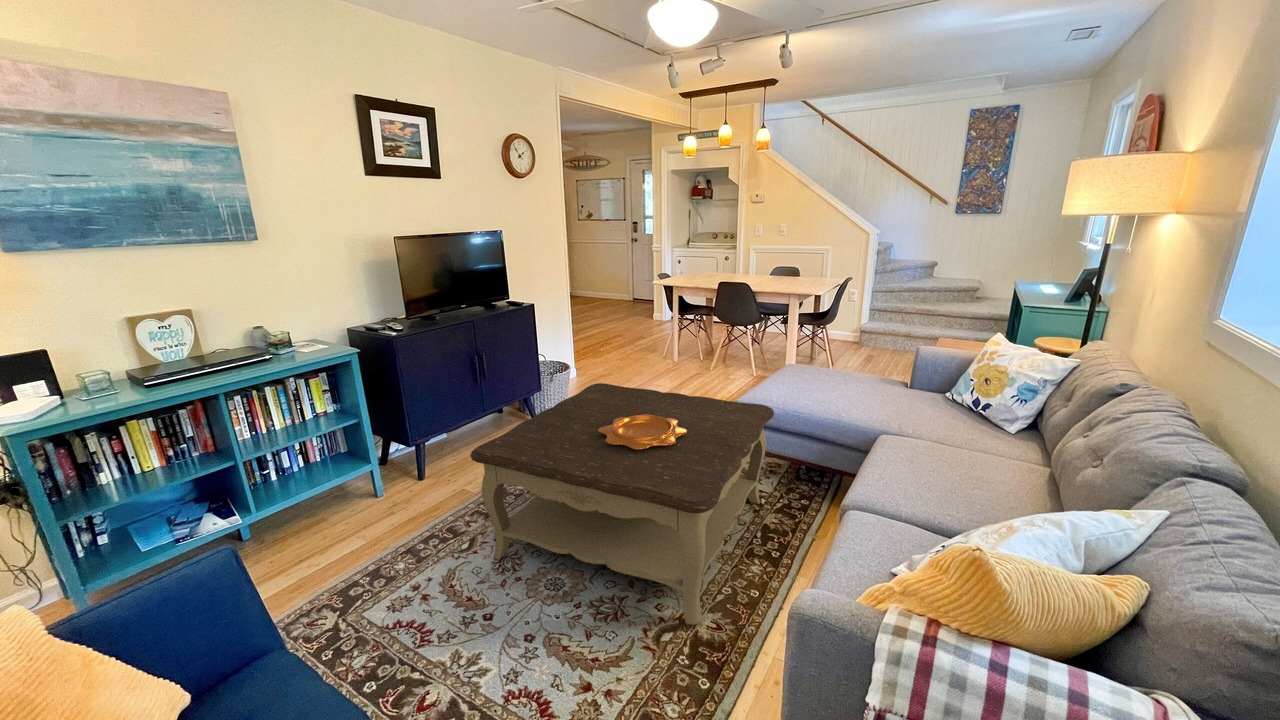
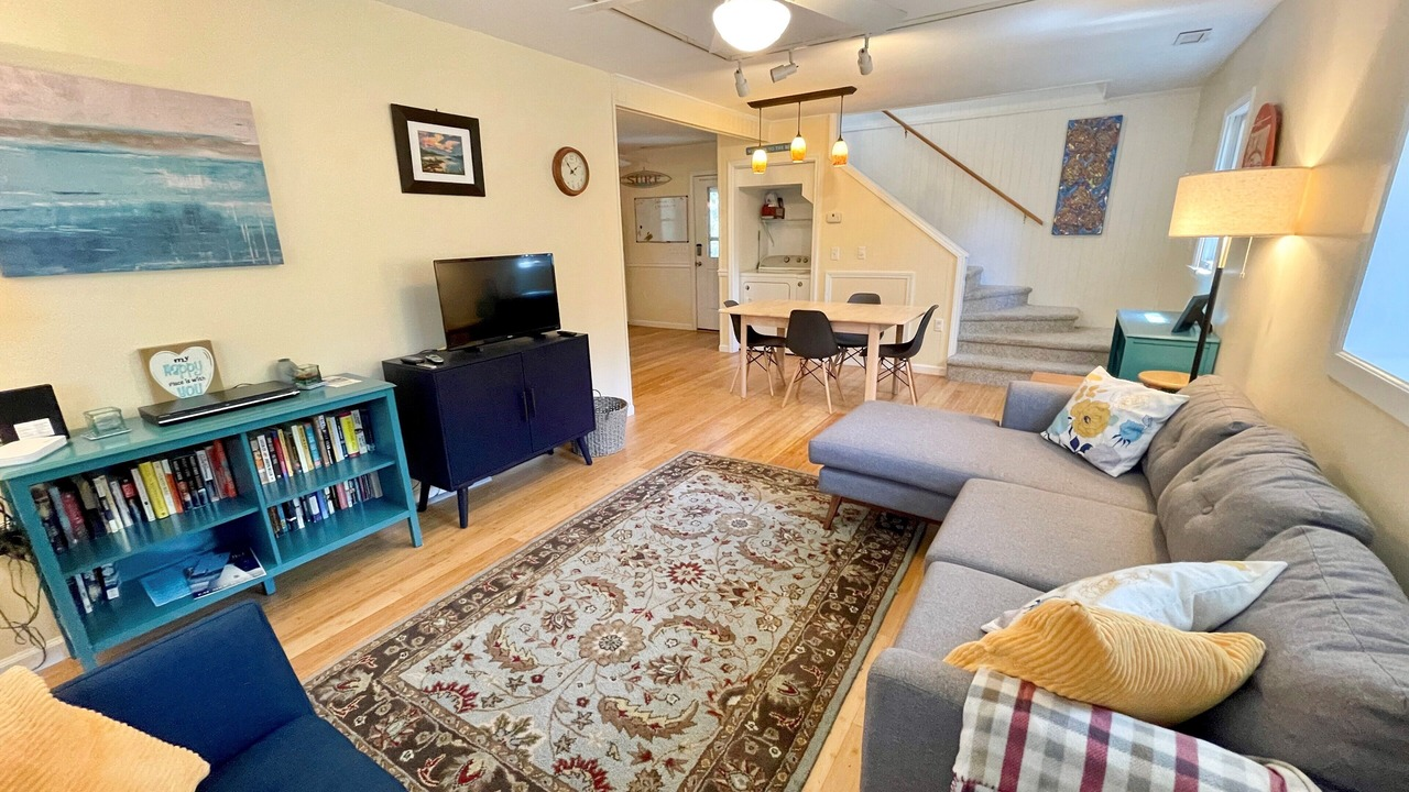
- decorative bowl (642, 429)
- coffee table (636, 477)
